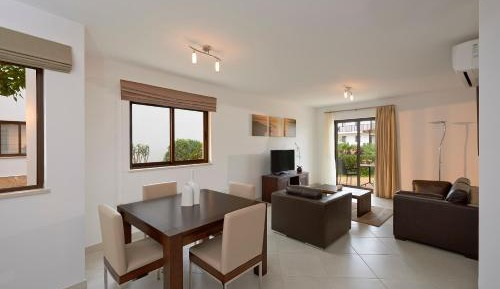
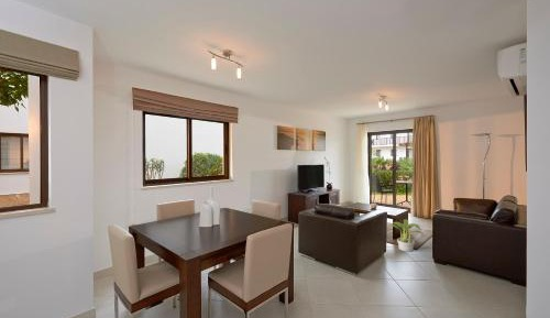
+ potted plant (405, 234)
